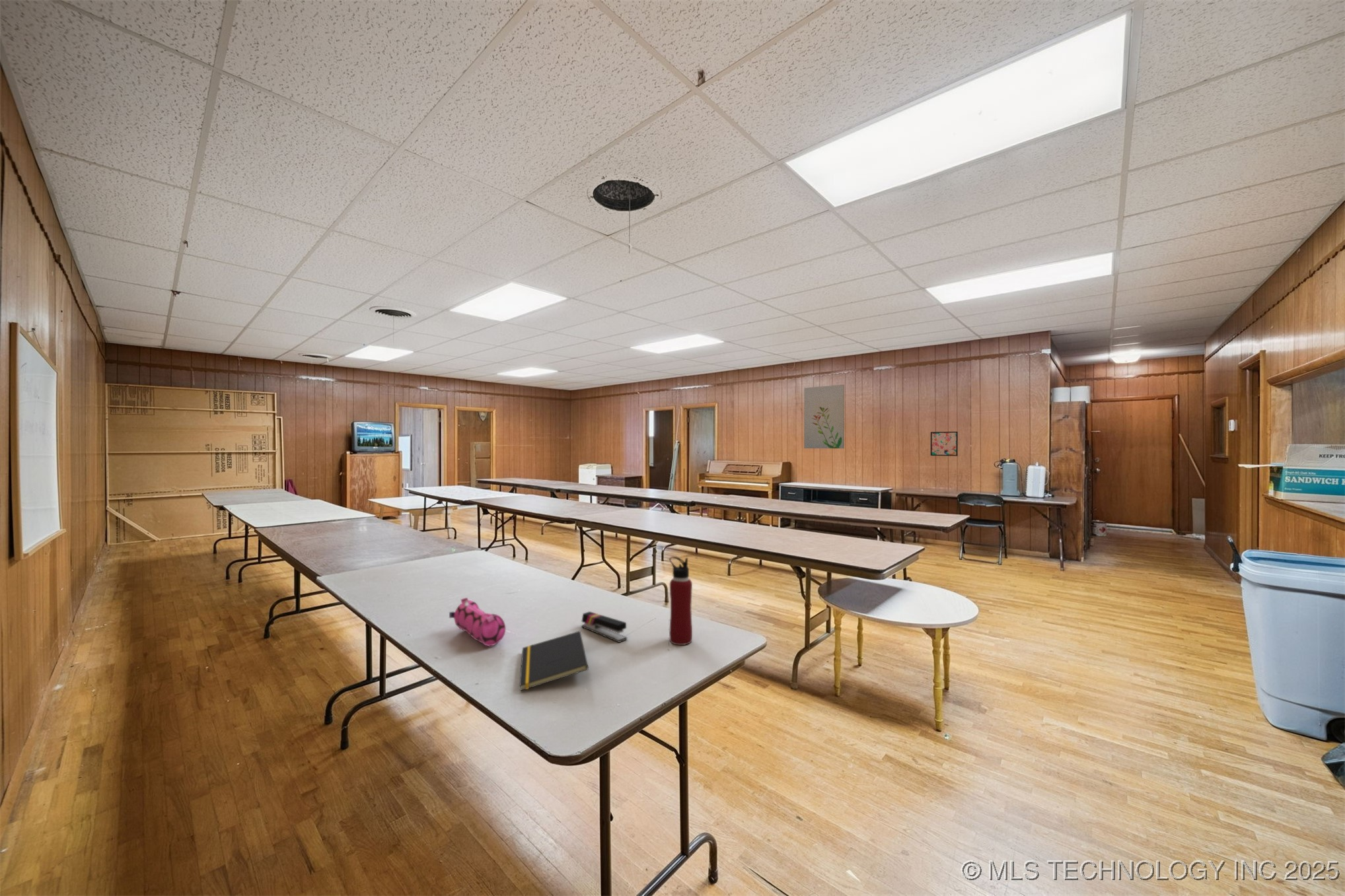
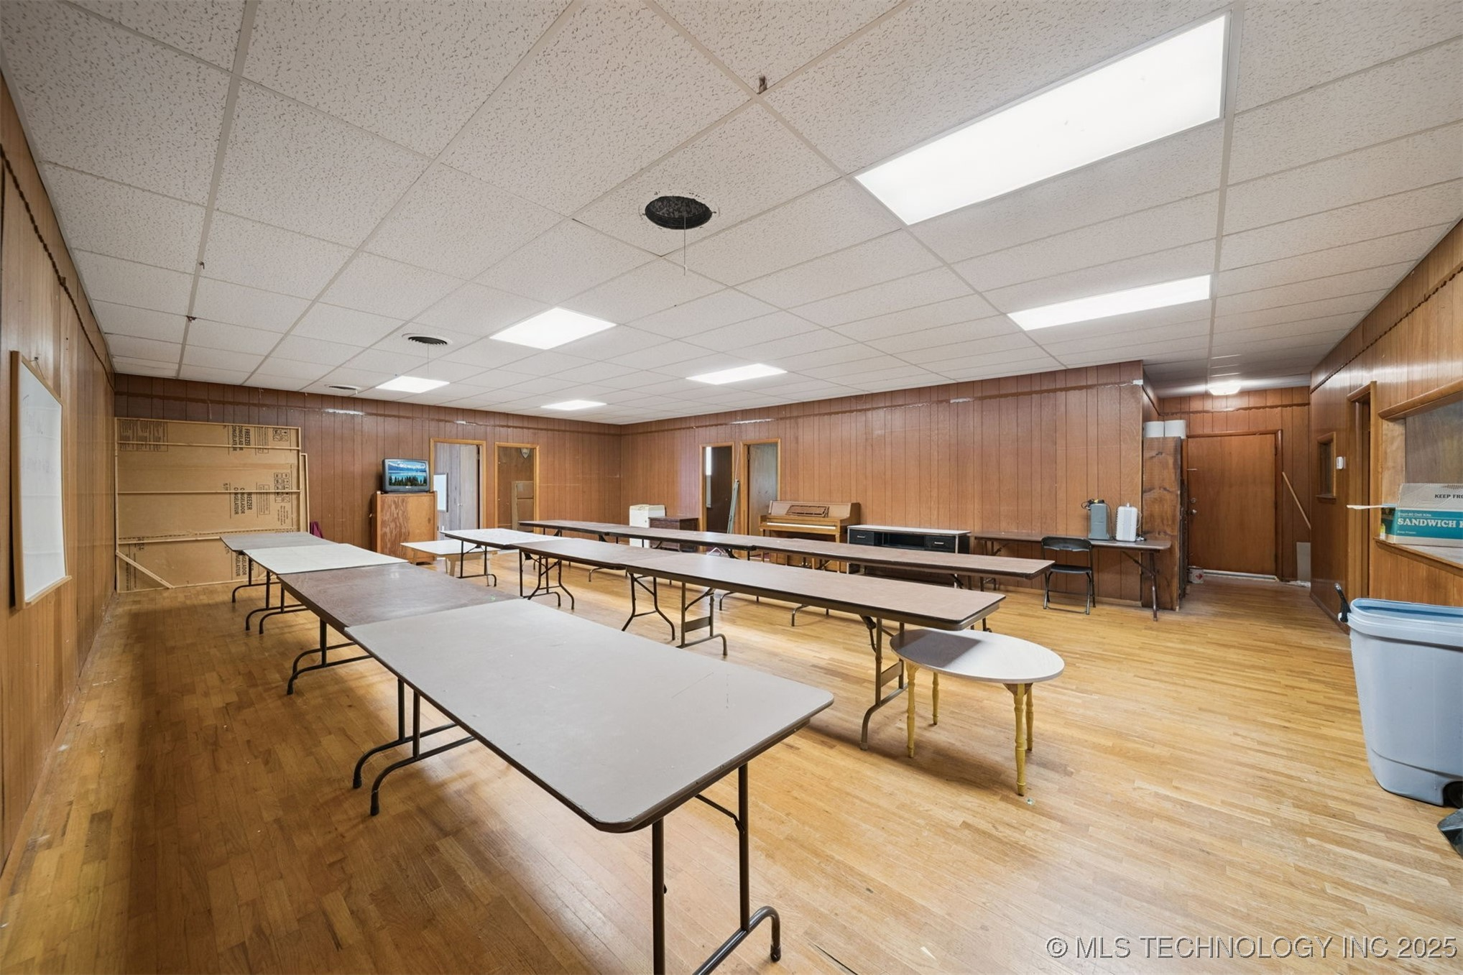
- wall art (943, 444)
- notepad (553, 658)
- water bottle (680, 599)
- pencil case (478, 621)
- stapler (603, 625)
- wall art (823, 417)
